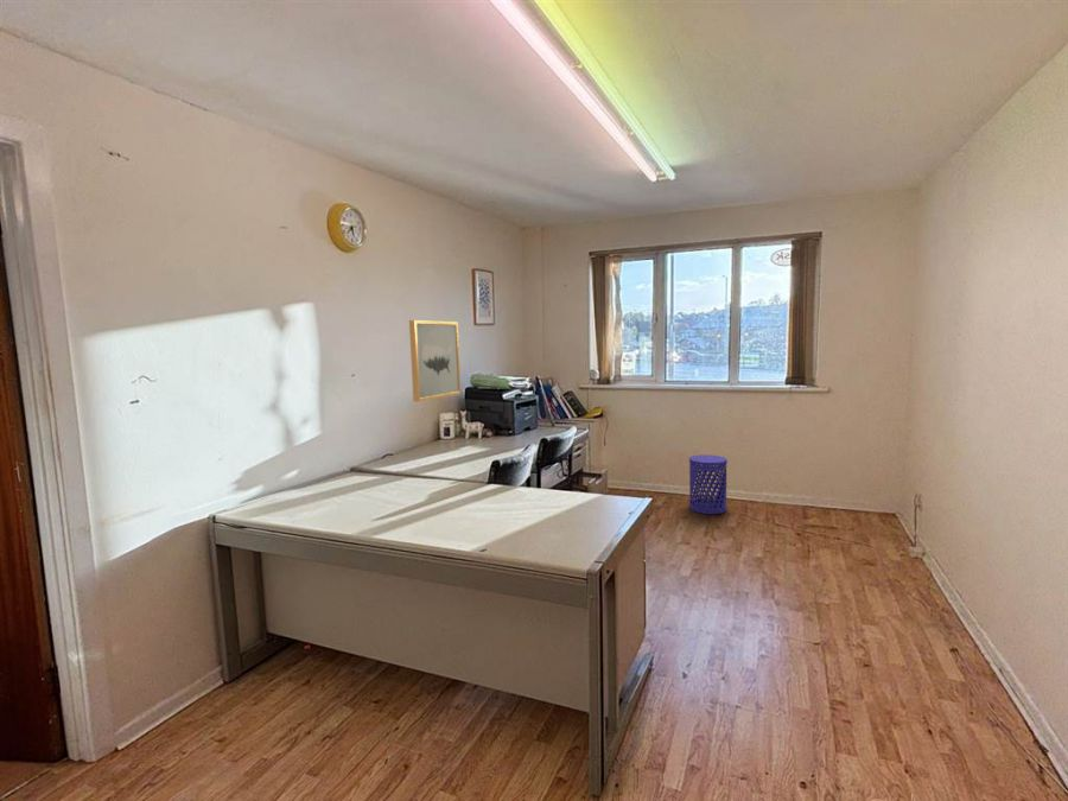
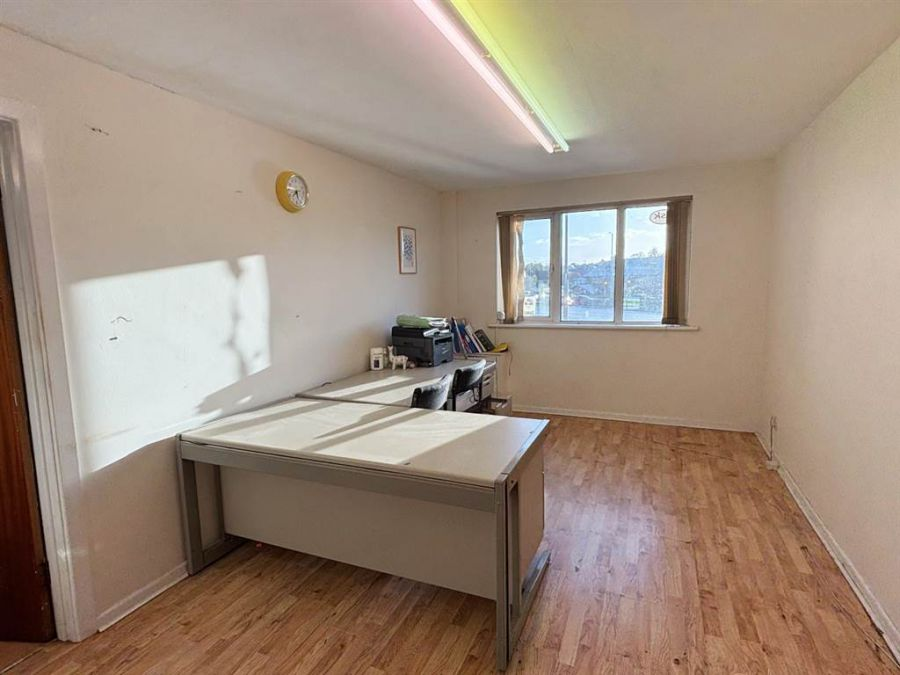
- waste bin (707, 483)
- wall art (437, 360)
